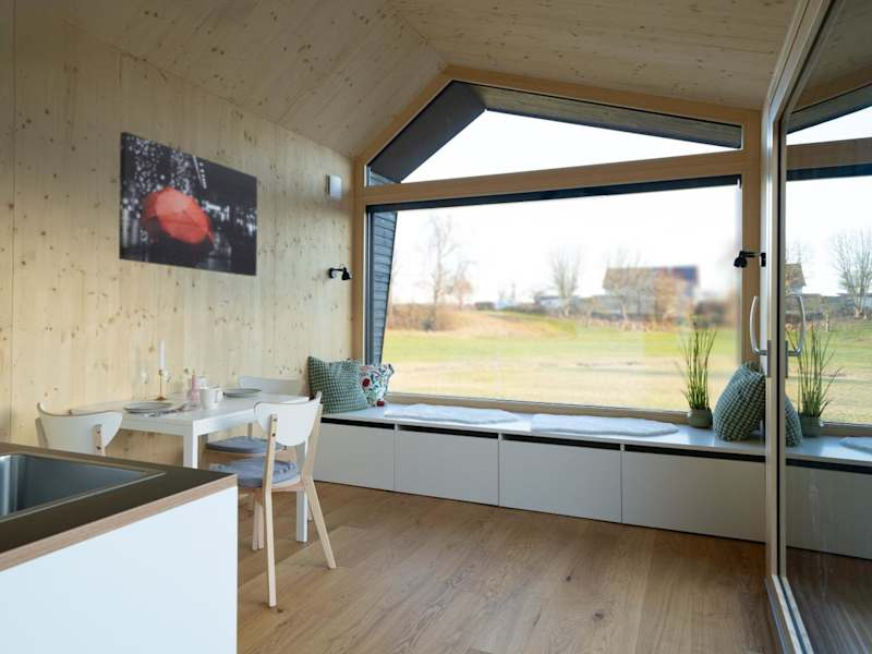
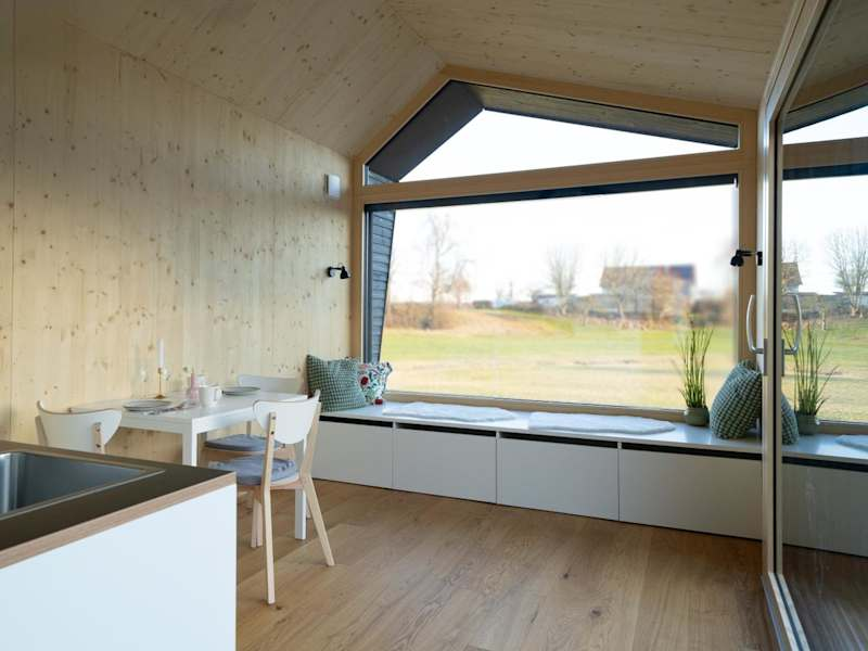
- wall art (196, 213)
